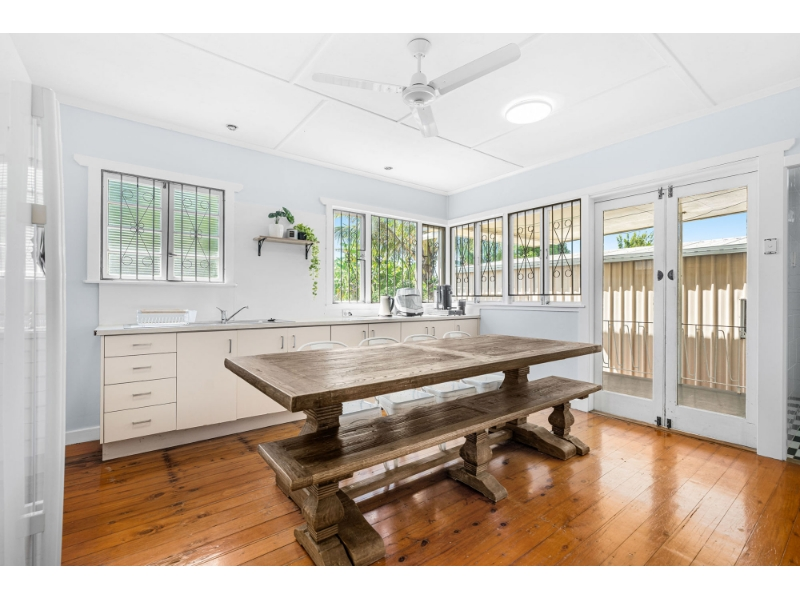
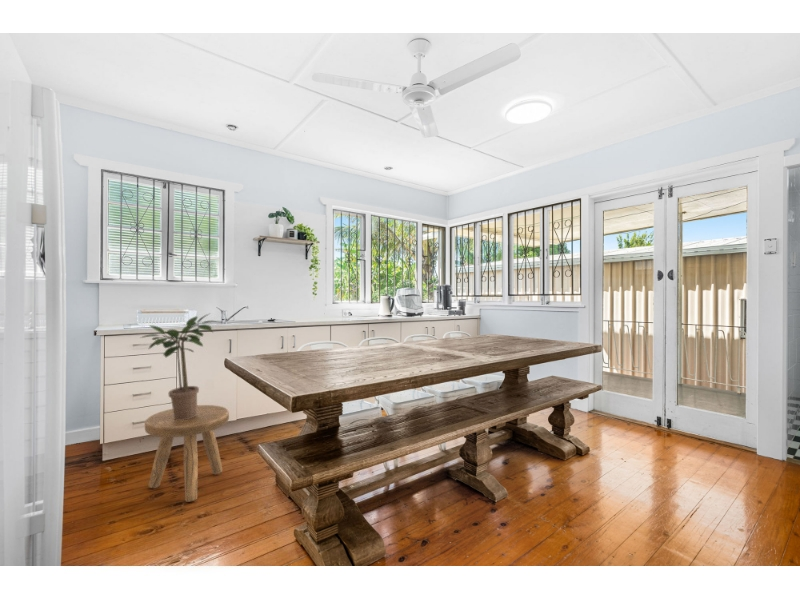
+ stool (188, 450)
+ potted plant (185, 364)
